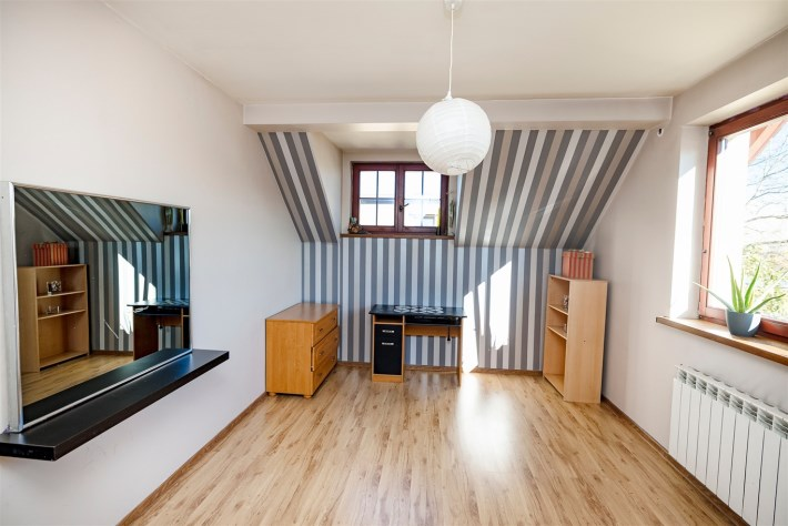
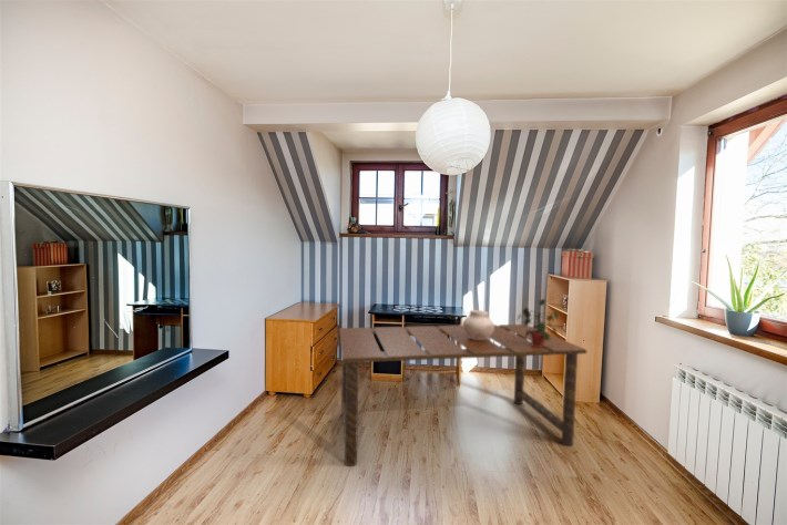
+ dining table (450, 358)
+ vase (478, 323)
+ potted plant (538, 321)
